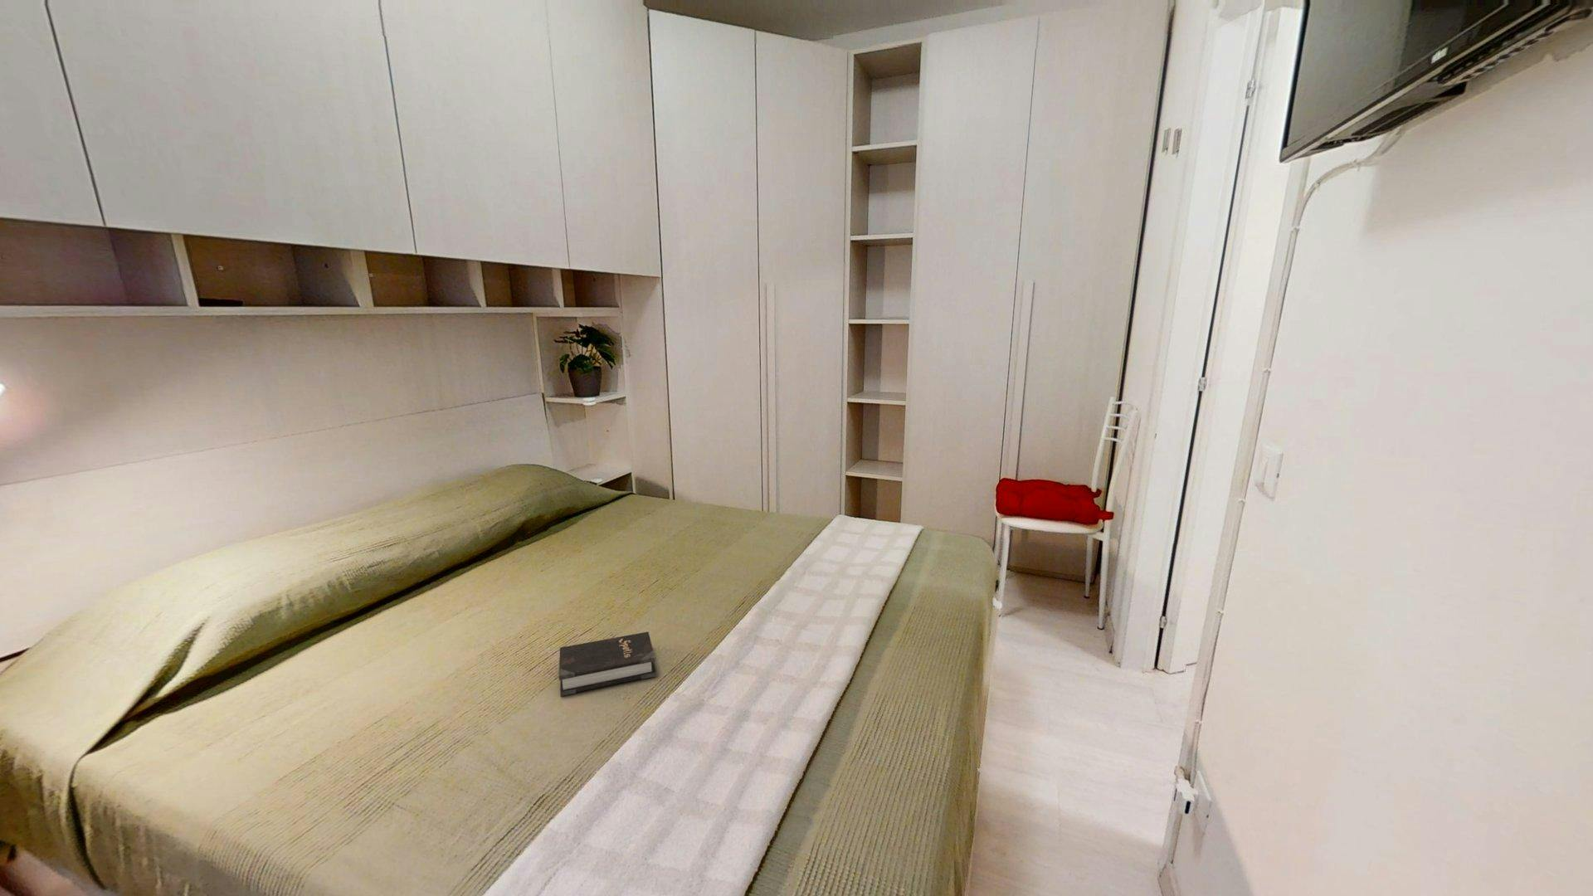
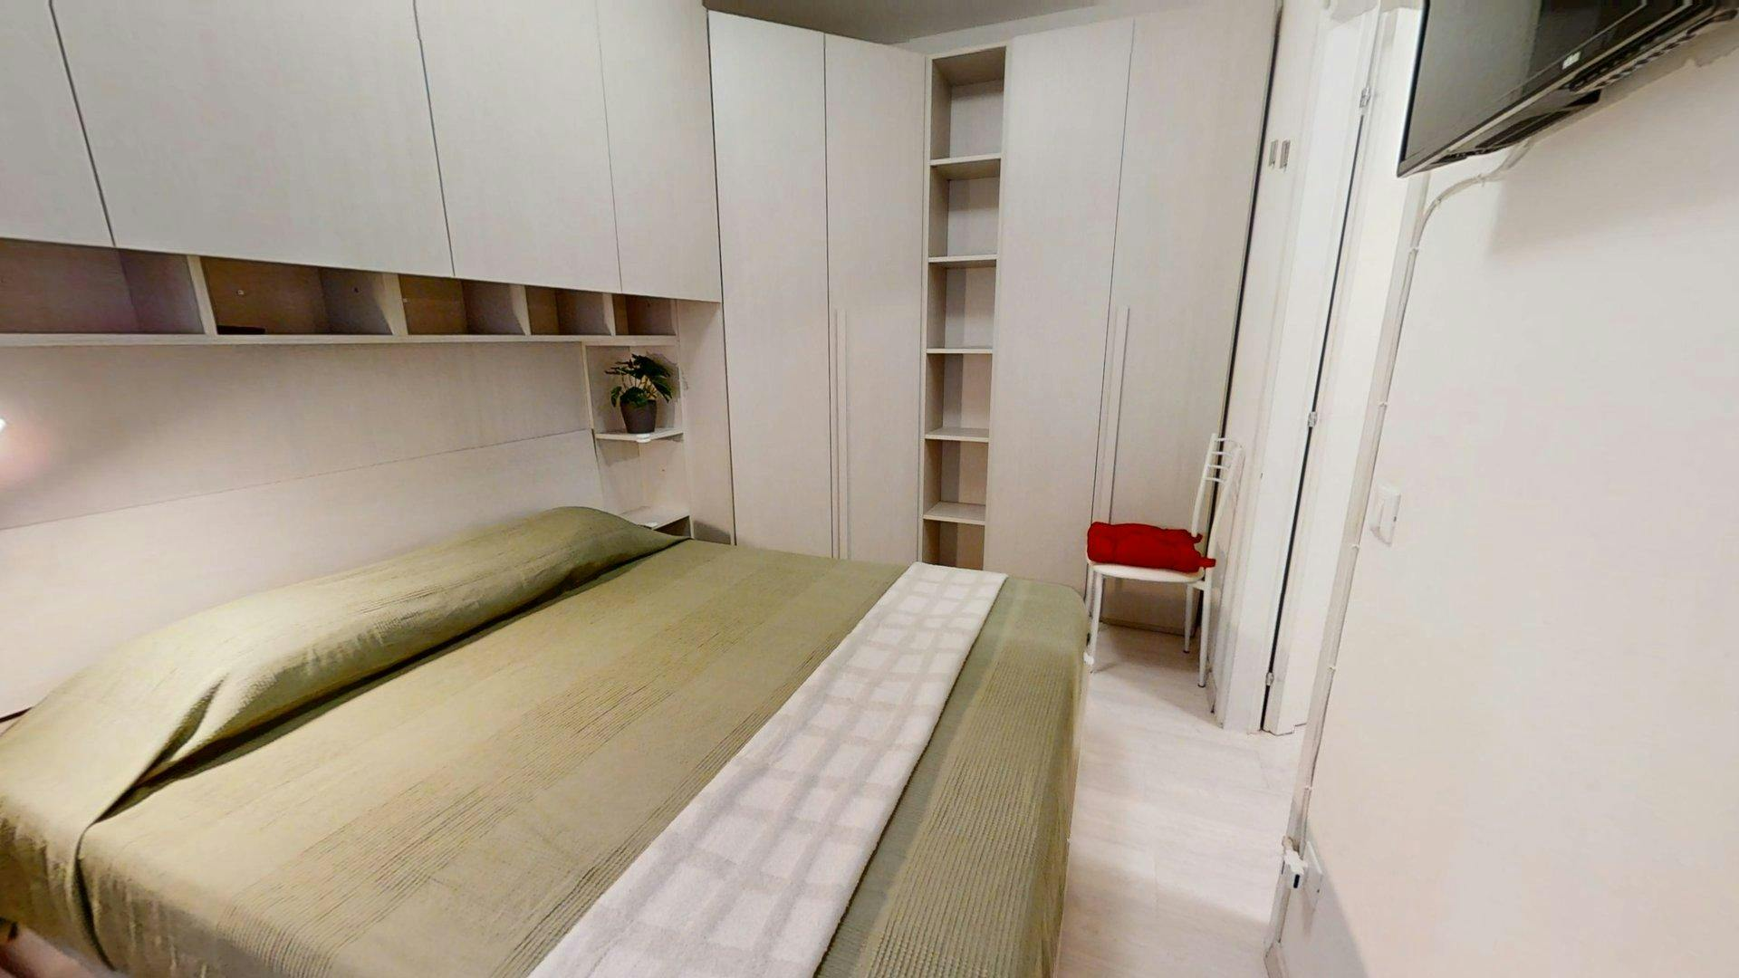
- hardback book (606, 660)
